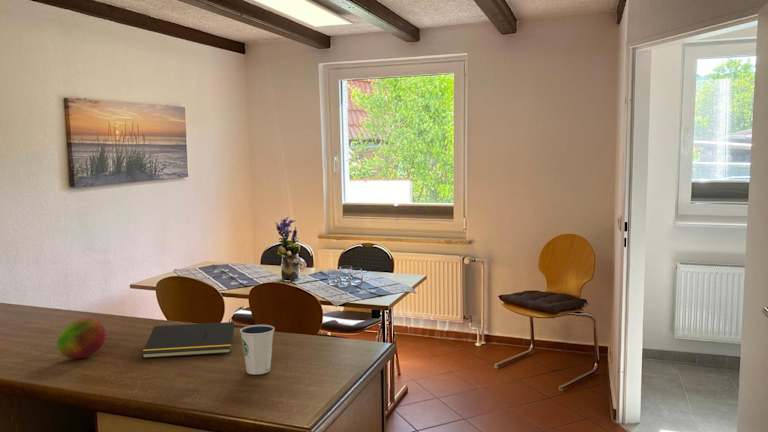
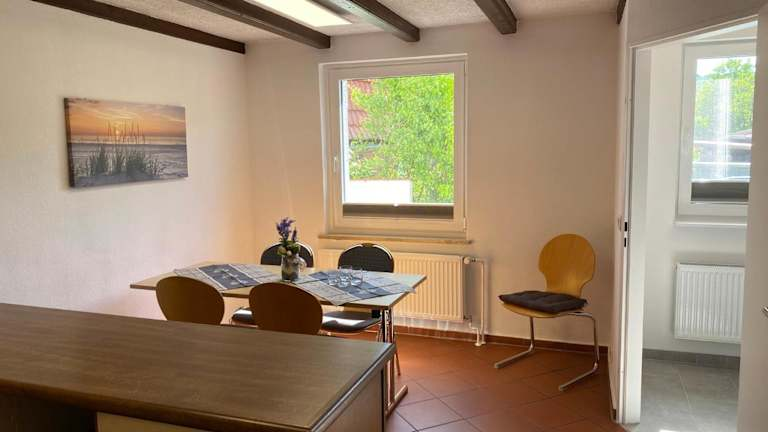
- fruit (82, 338)
- dixie cup (257, 350)
- notepad (191, 339)
